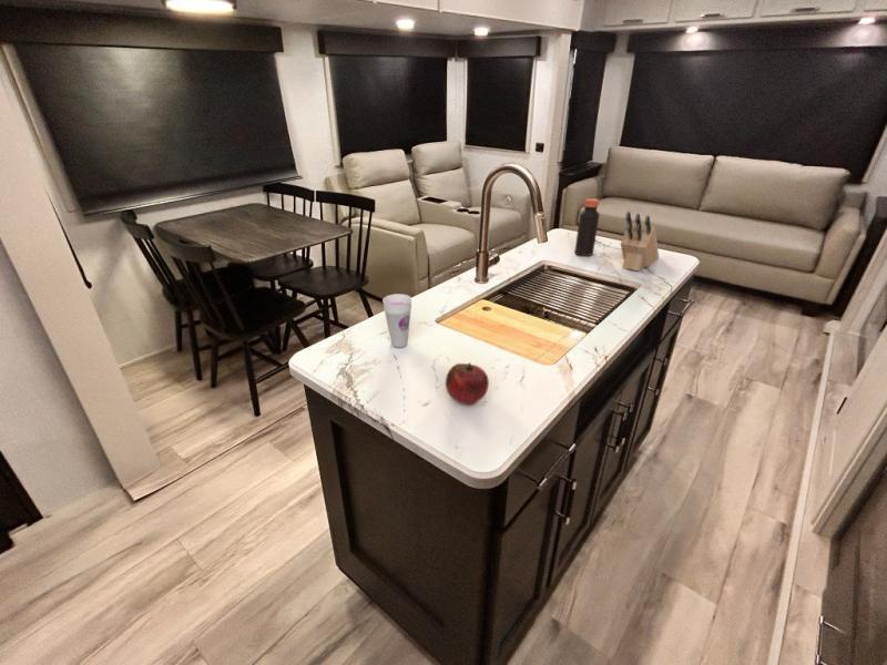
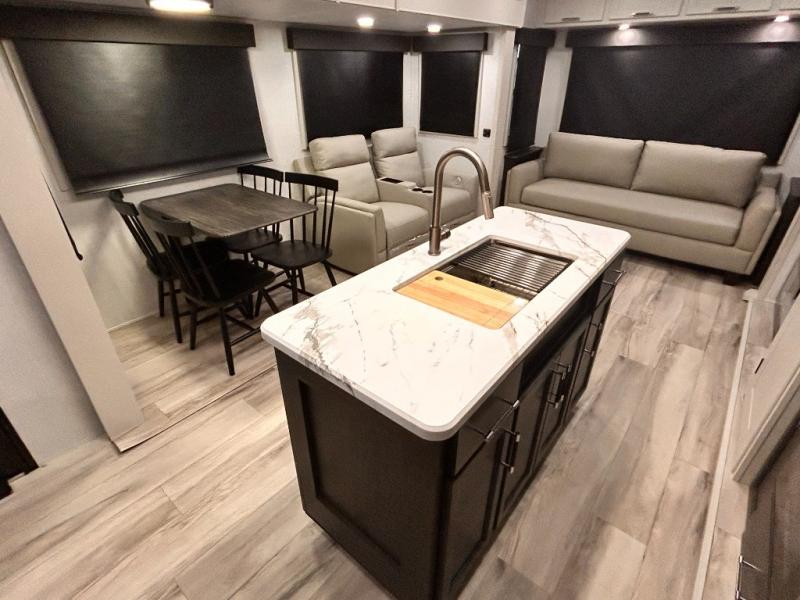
- fruit (466, 381)
- bottle (588, 227)
- knife block (641, 237)
- cup (398, 321)
